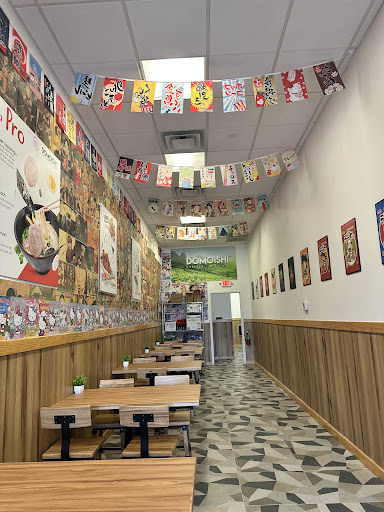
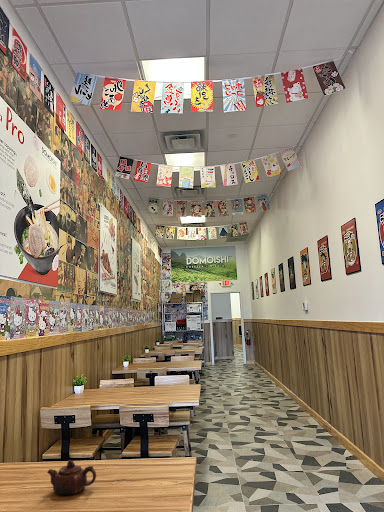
+ teapot (71, 475)
